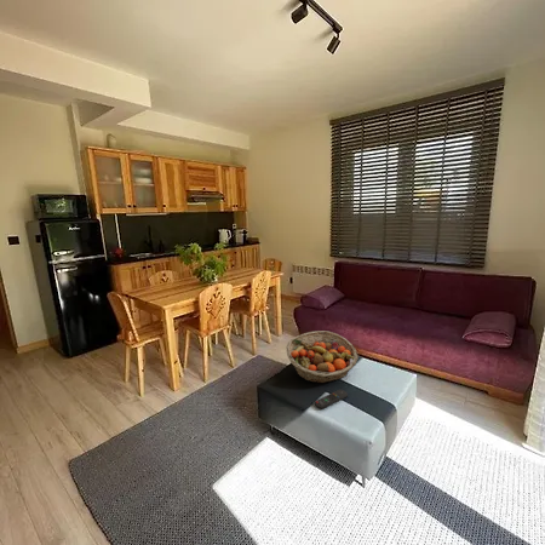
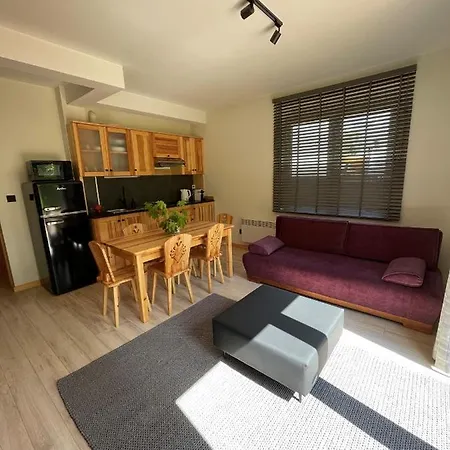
- remote control (331, 398)
- fruit basket (321, 356)
